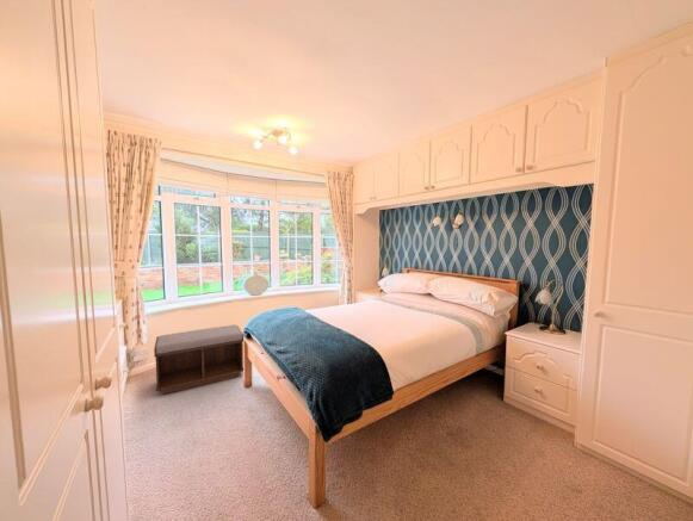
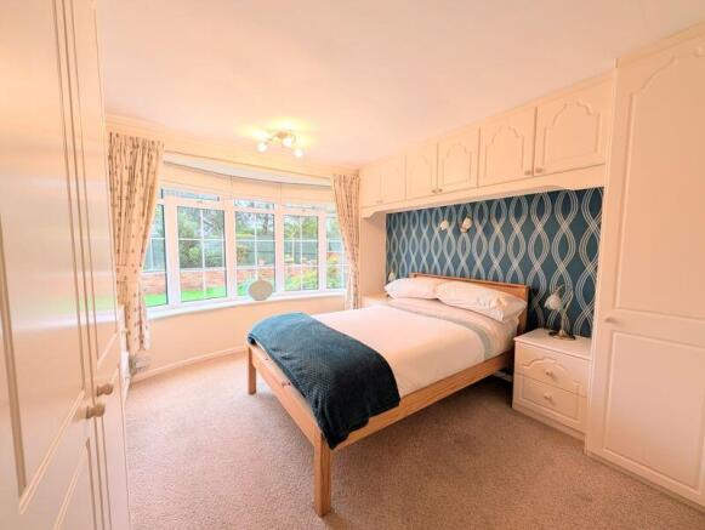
- bench (200, 355)
